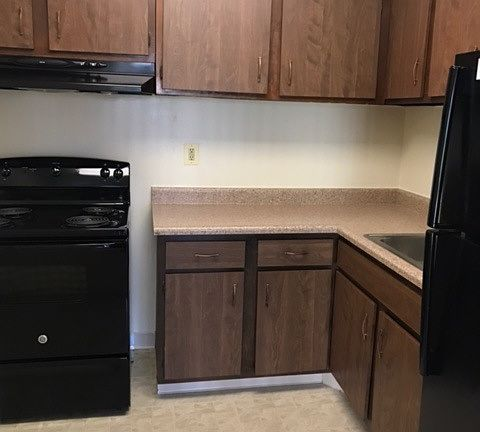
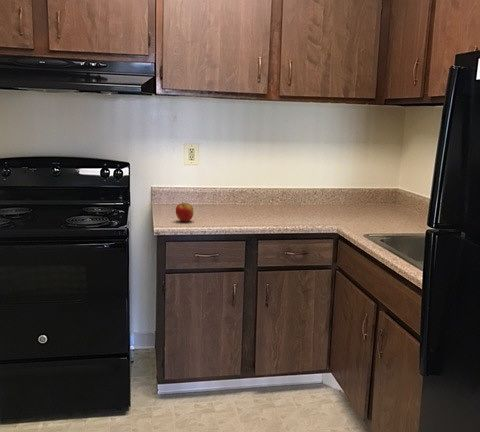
+ apple (184, 210)
